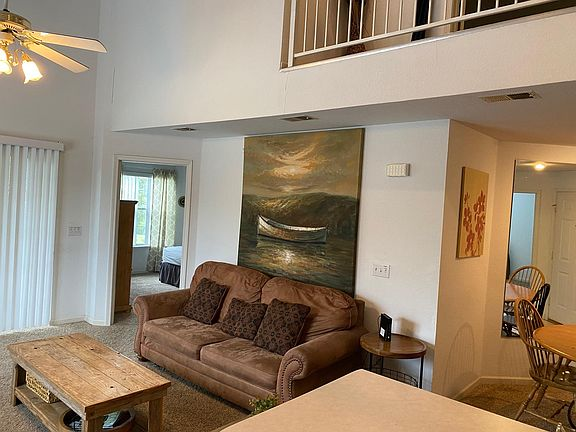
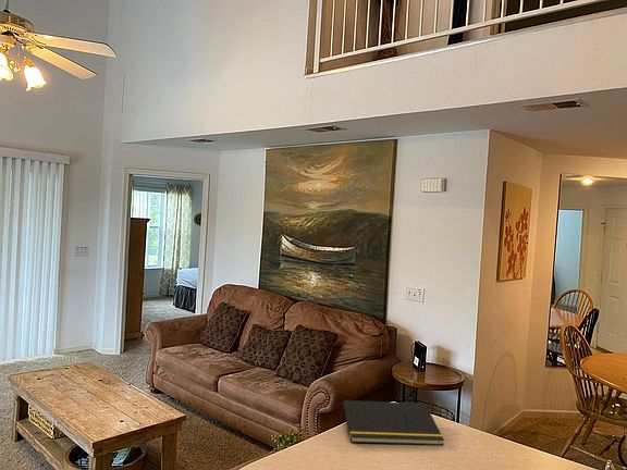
+ notepad (391, 421)
